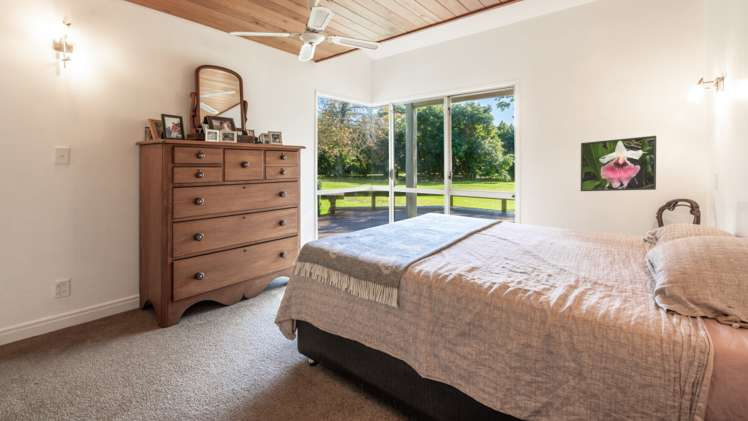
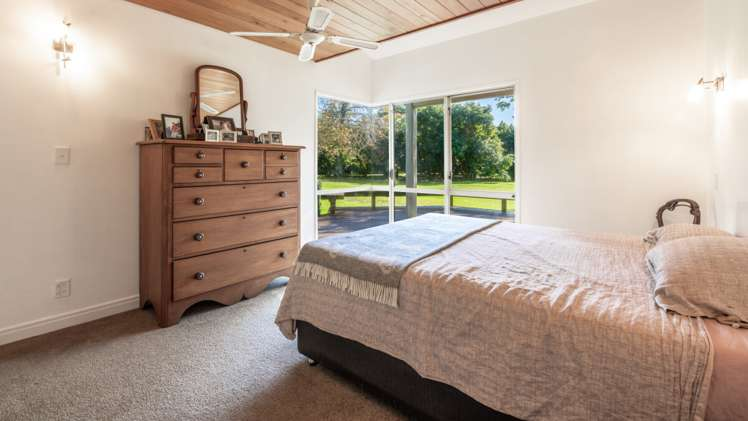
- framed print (616, 165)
